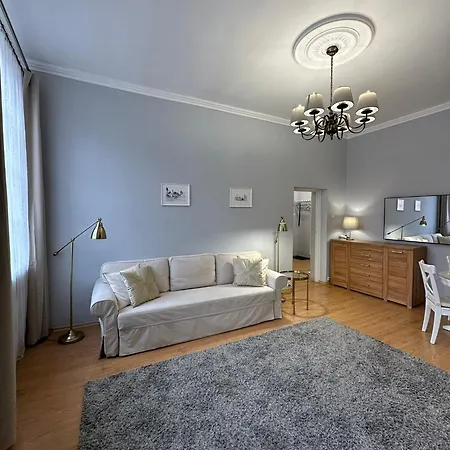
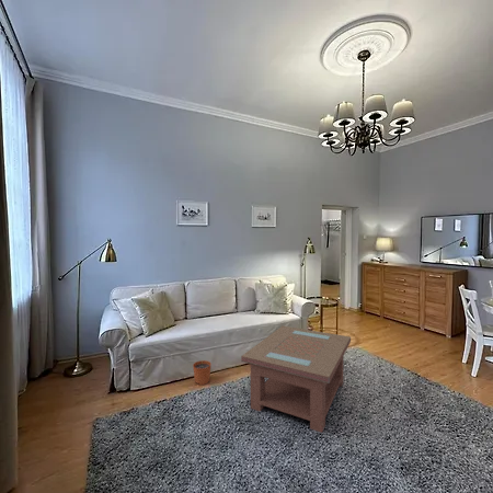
+ coffee table (300, 369)
+ plant pot (202, 368)
